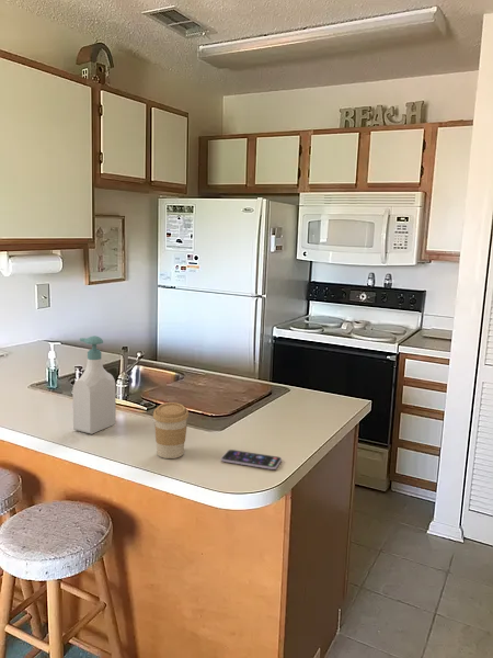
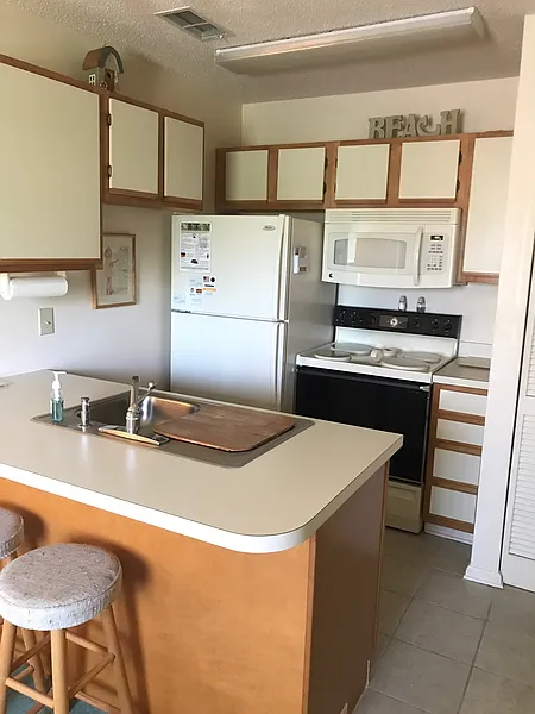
- soap bottle (92, 382)
- smartphone (251, 458)
- coffee cup (170, 430)
